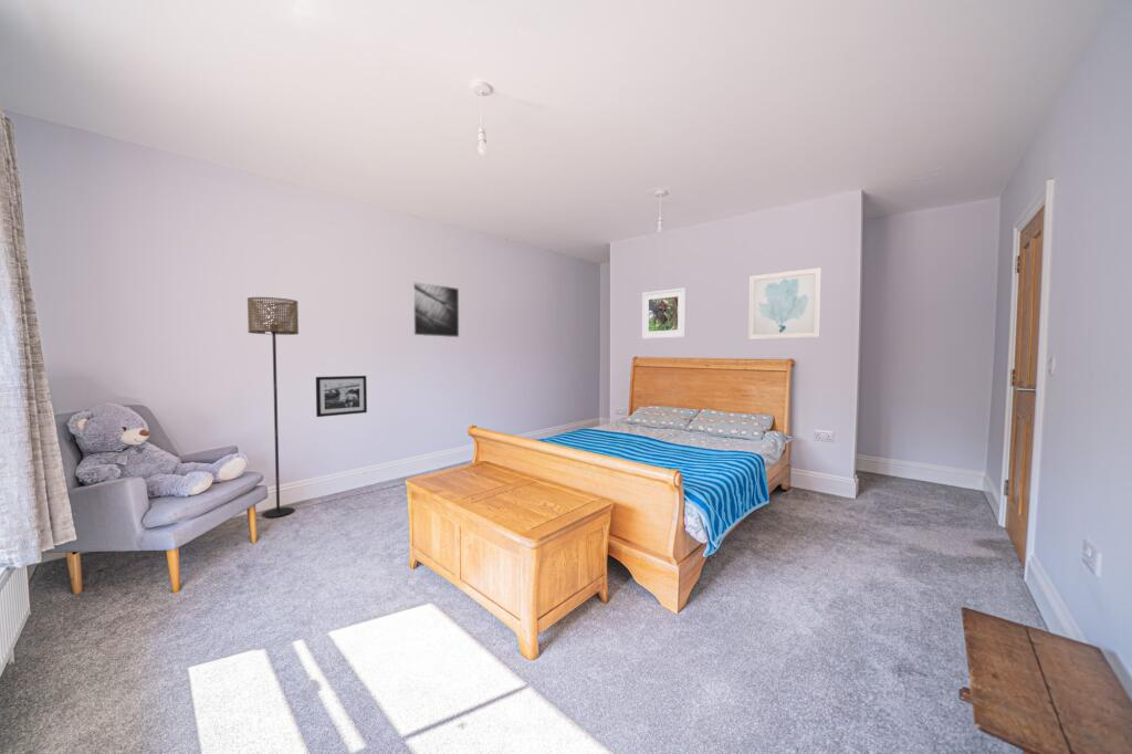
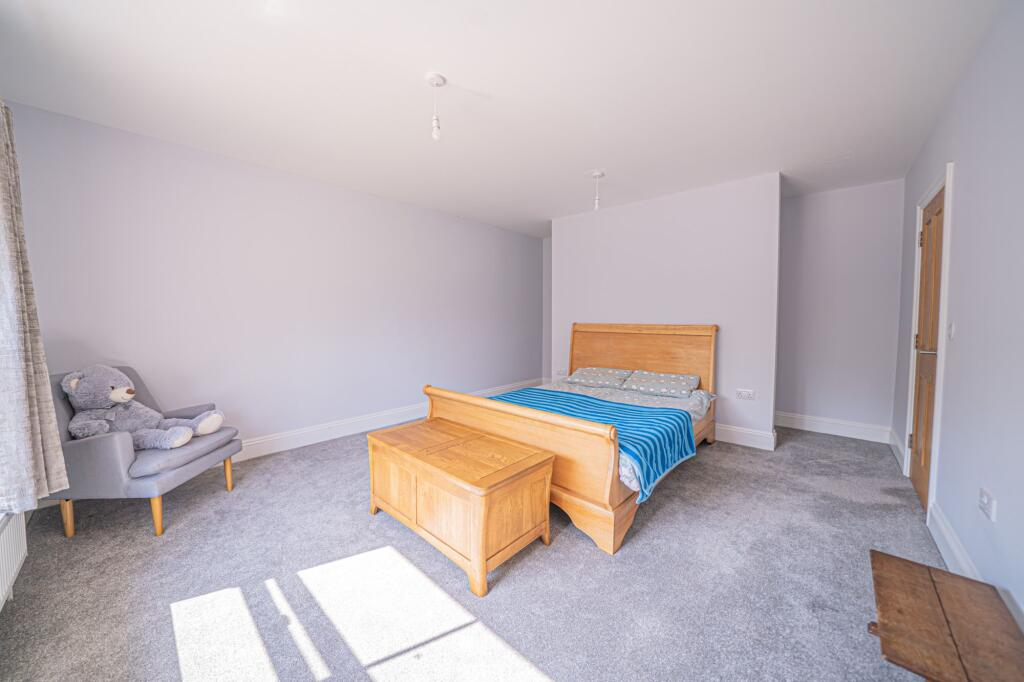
- picture frame (342, 395)
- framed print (436, 311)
- floor lamp (275, 407)
- wall art (783, 305)
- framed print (662, 314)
